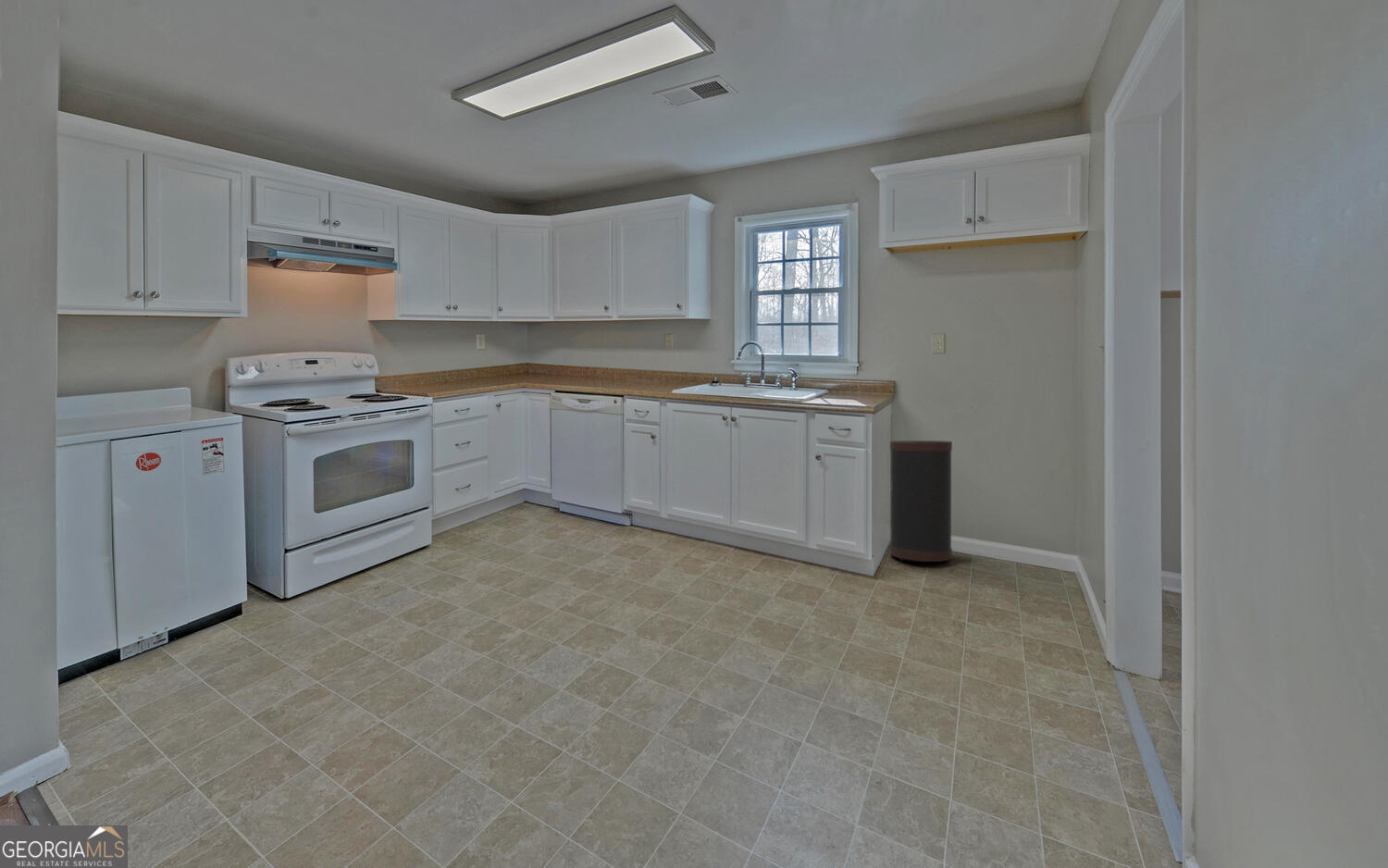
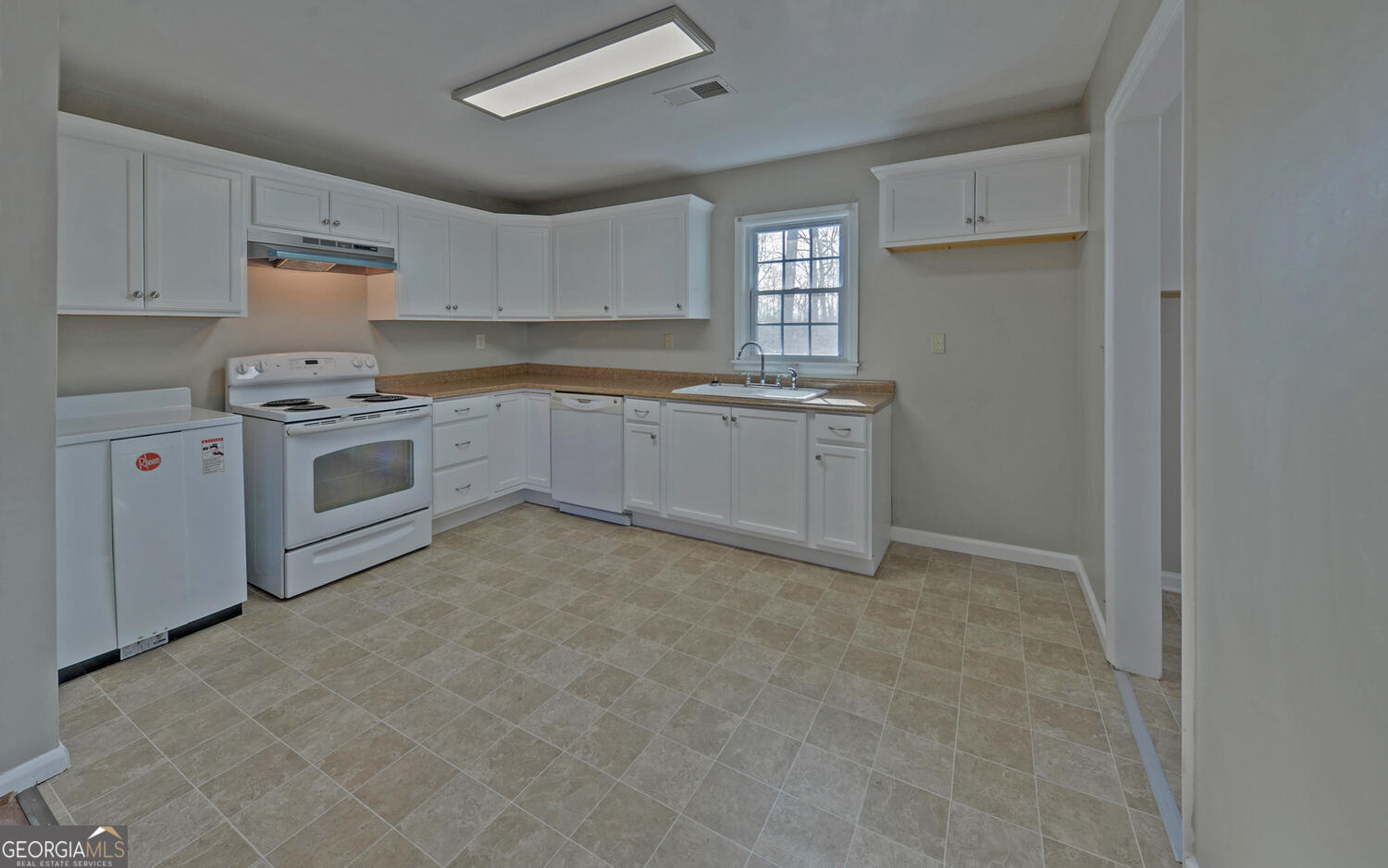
- trash can (920, 499)
